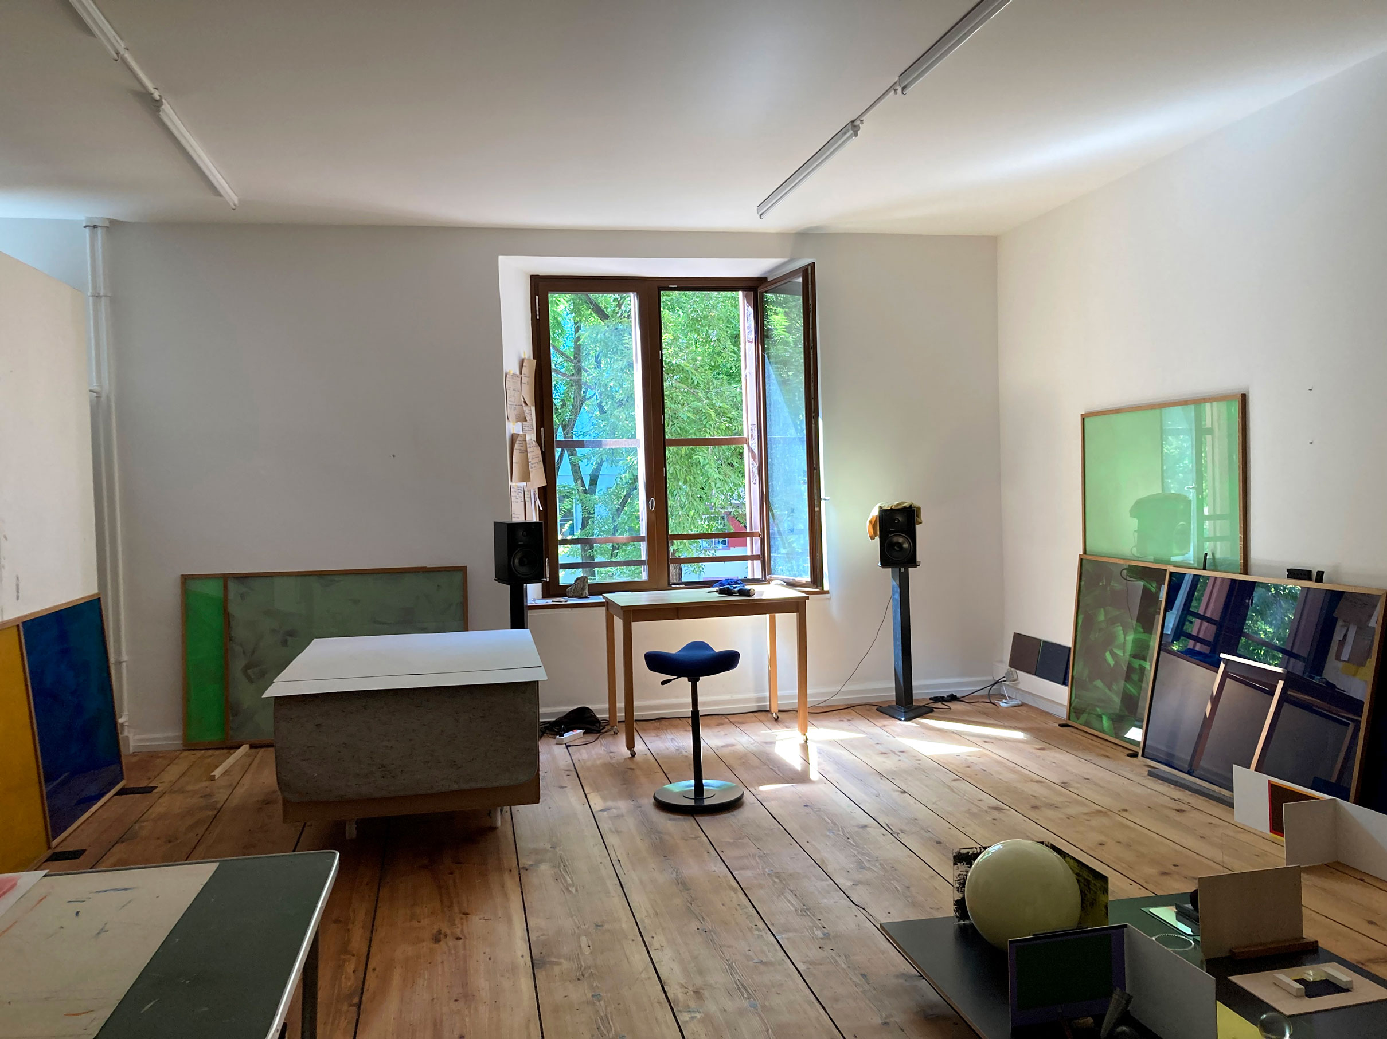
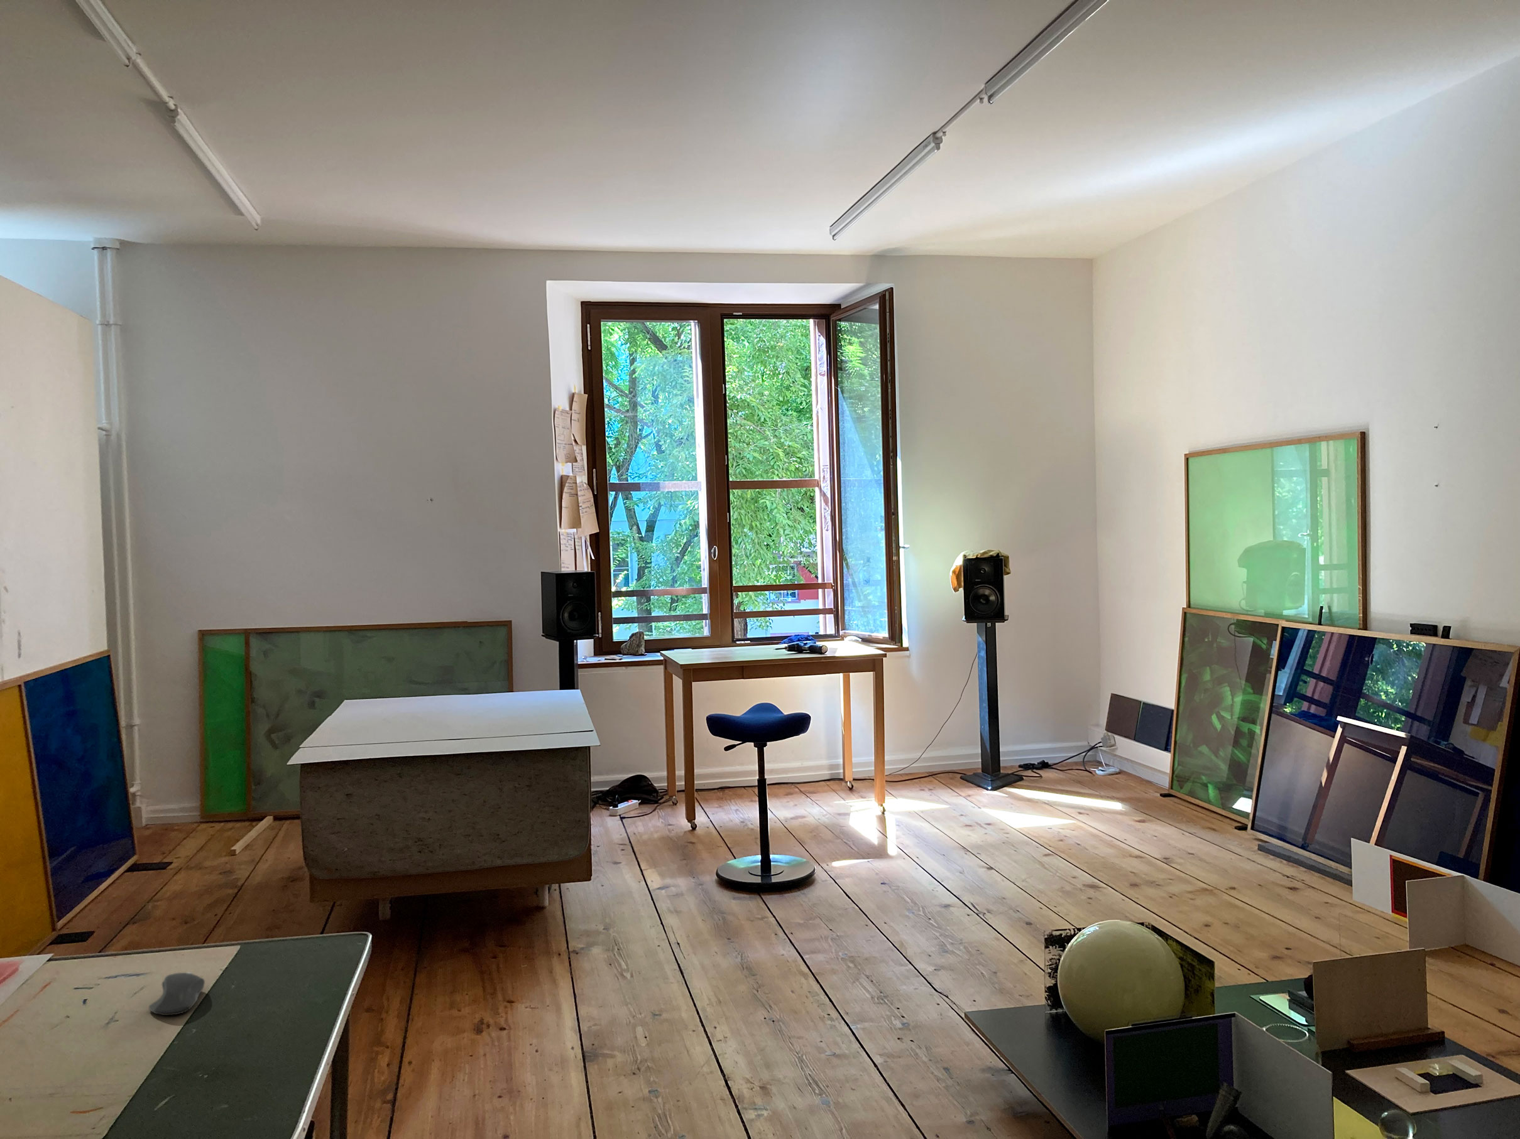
+ computer mouse (176, 988)
